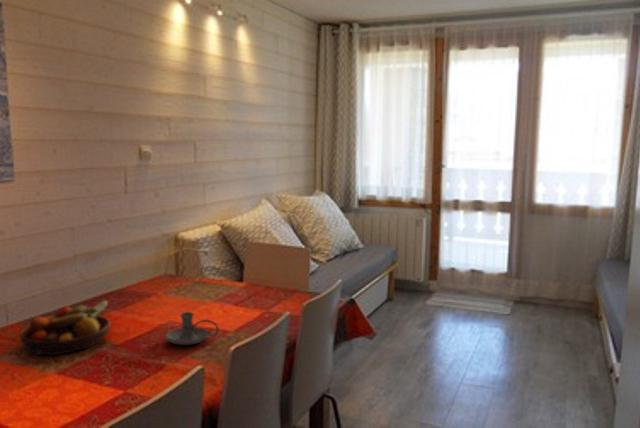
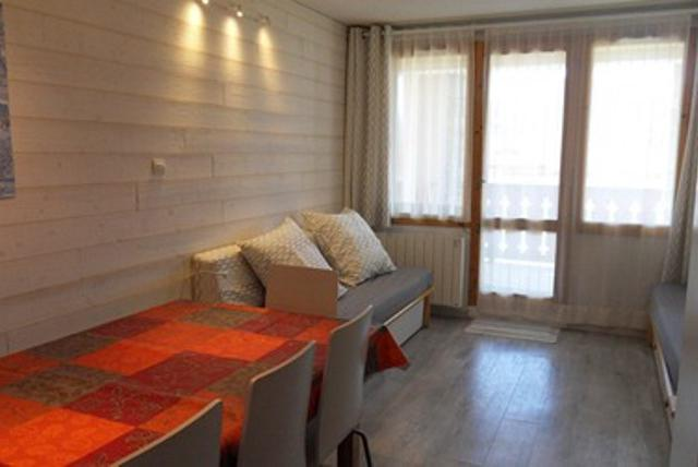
- candle holder (192, 327)
- fruit bowl (66, 323)
